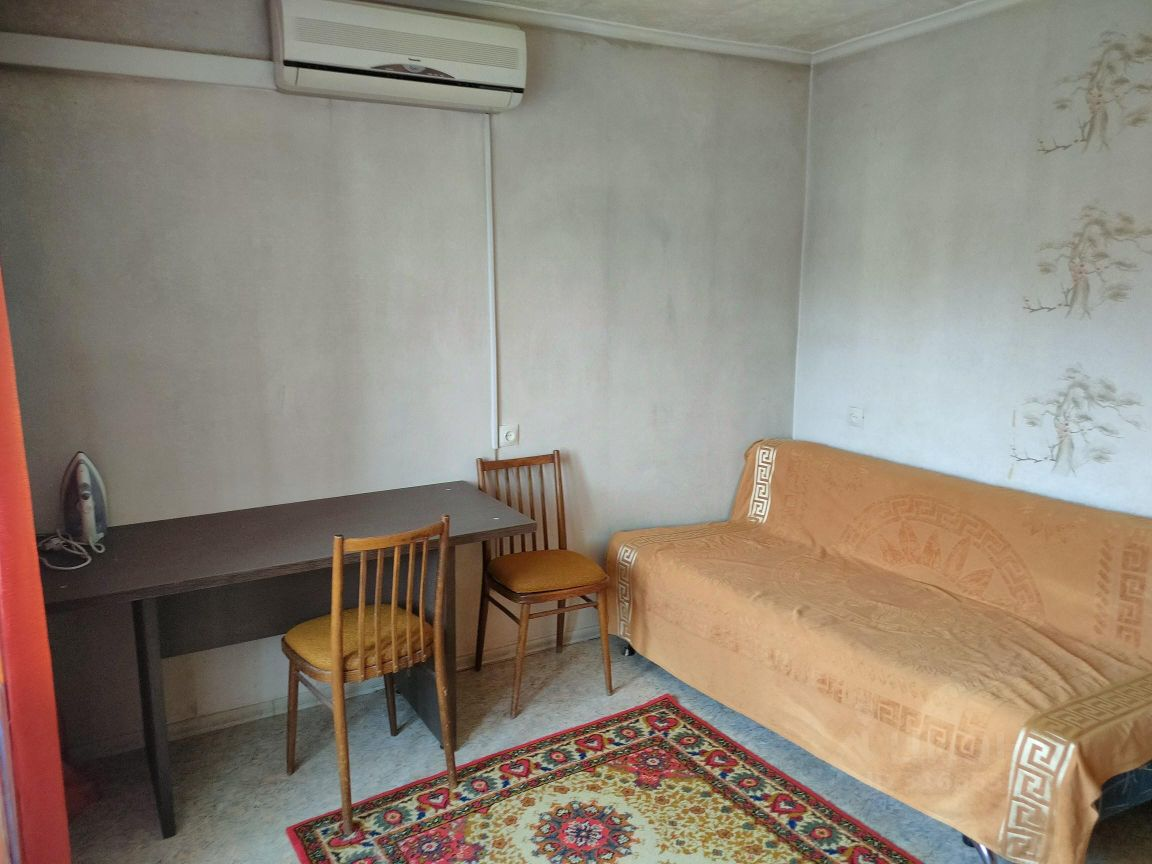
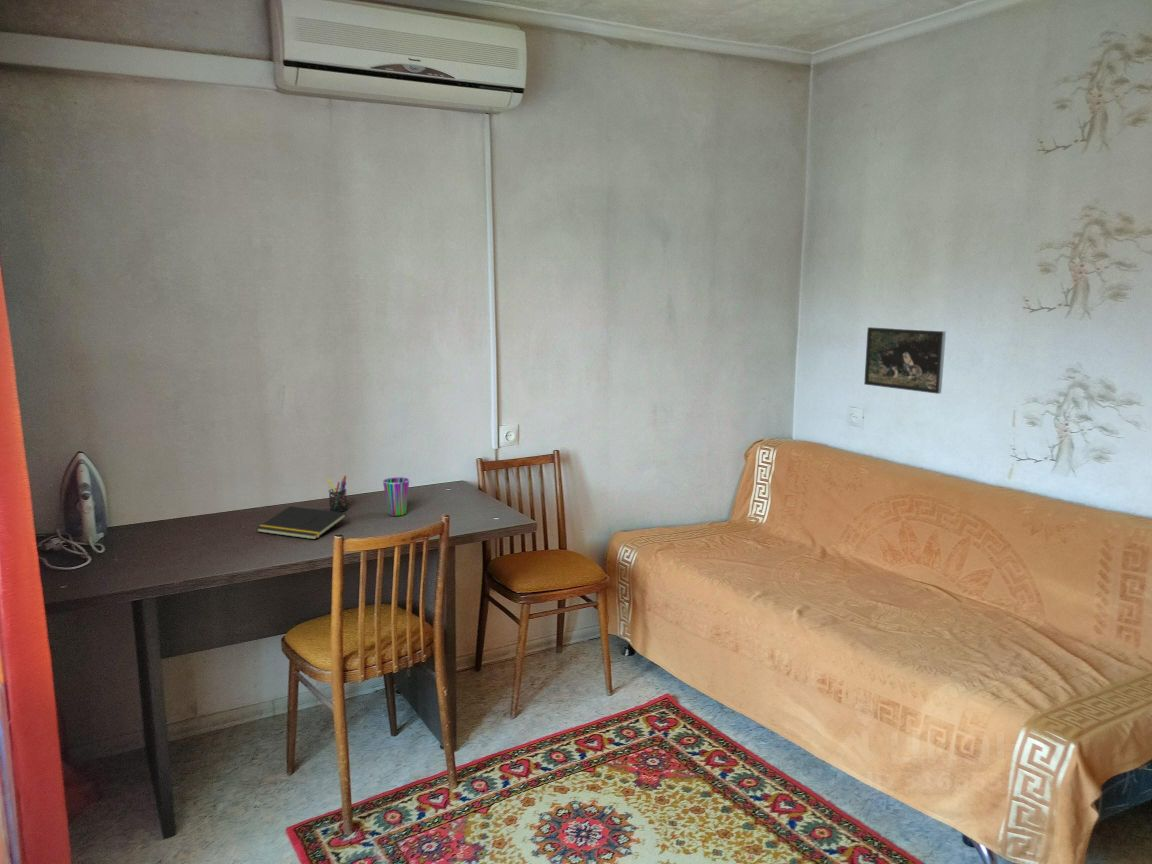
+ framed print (903, 359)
+ notepad (302, 522)
+ pen holder (339, 492)
+ cup (396, 496)
